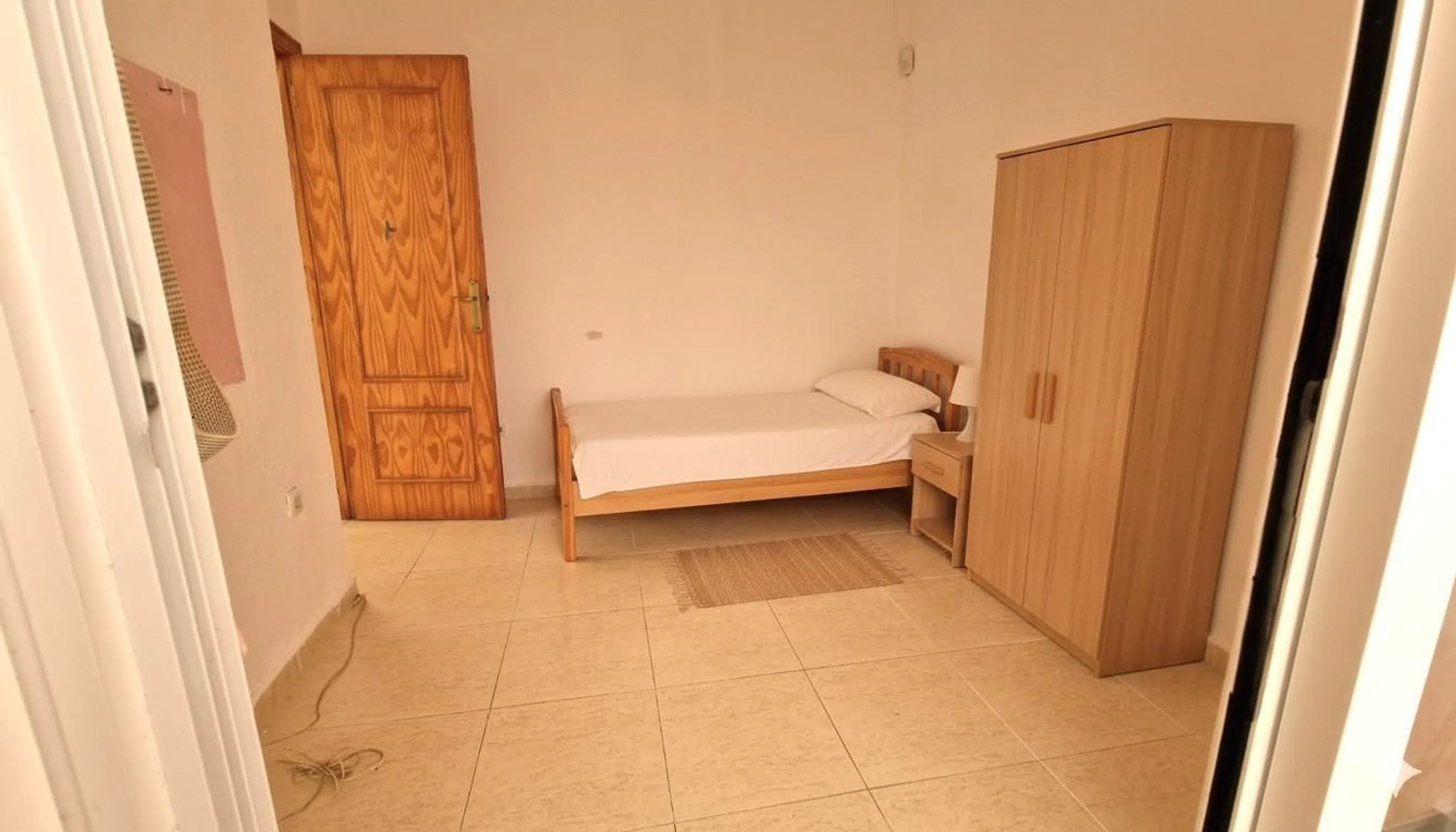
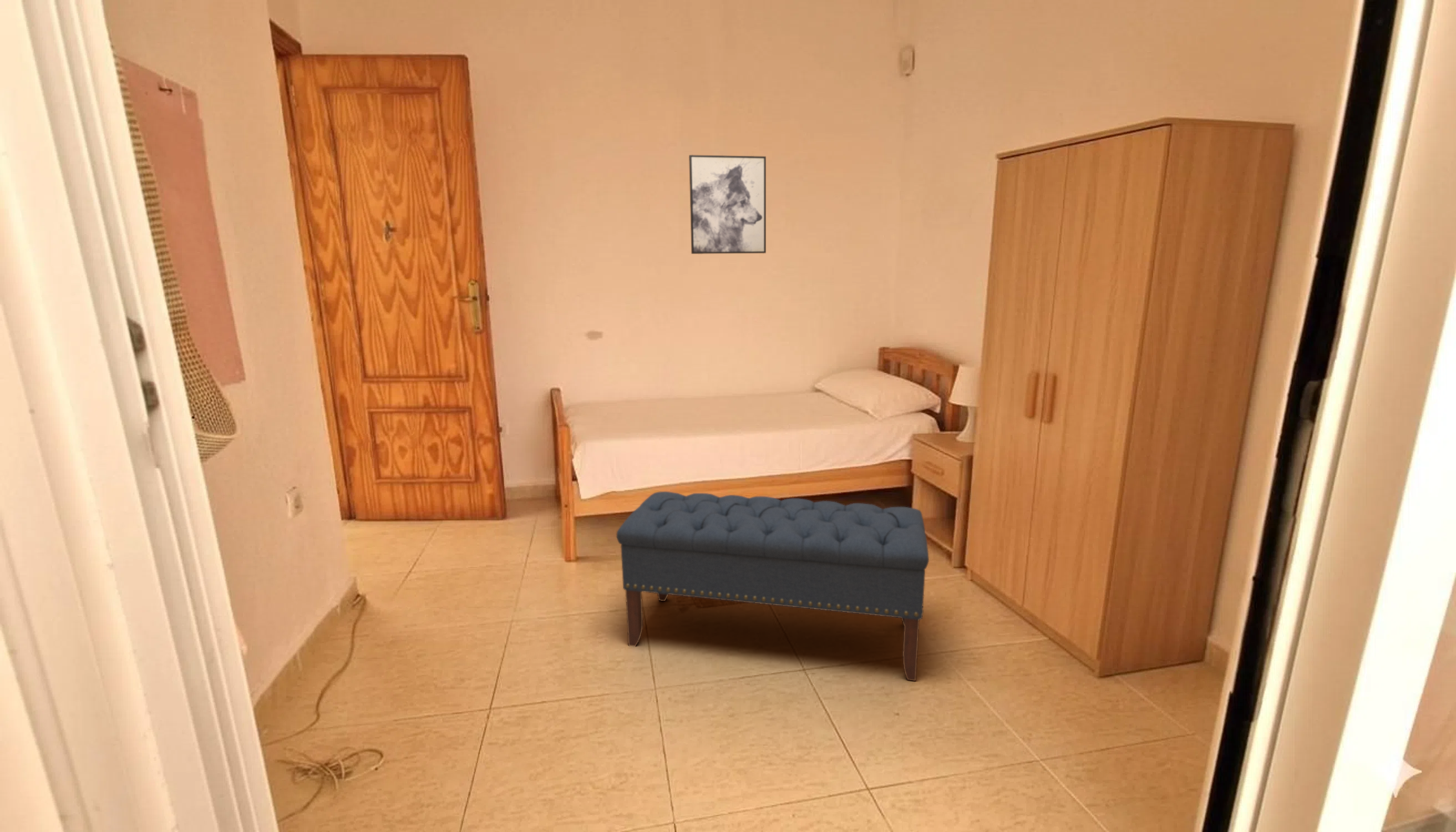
+ wall art (728, 205)
+ bench (773, 574)
